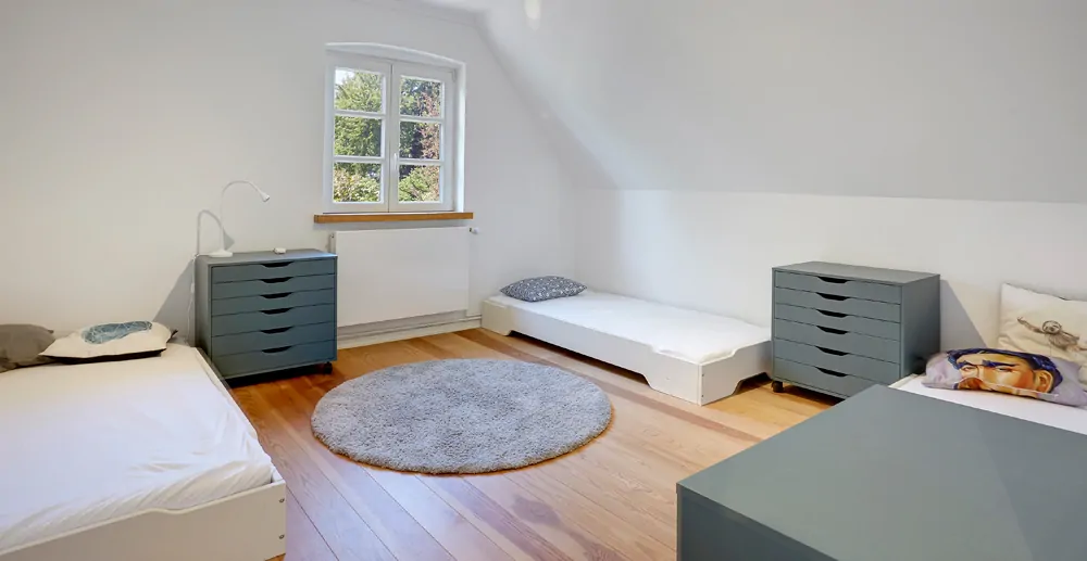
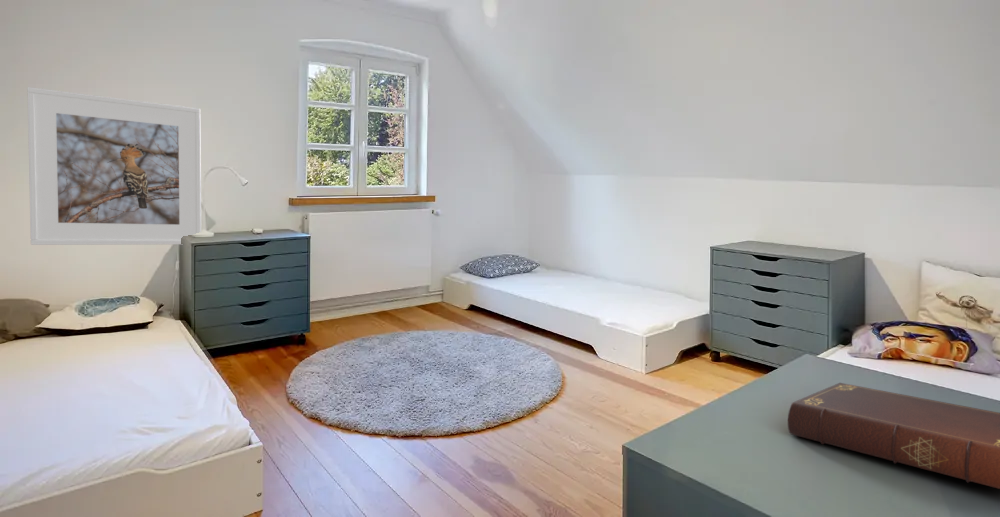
+ book (911, 429)
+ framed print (121, 172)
